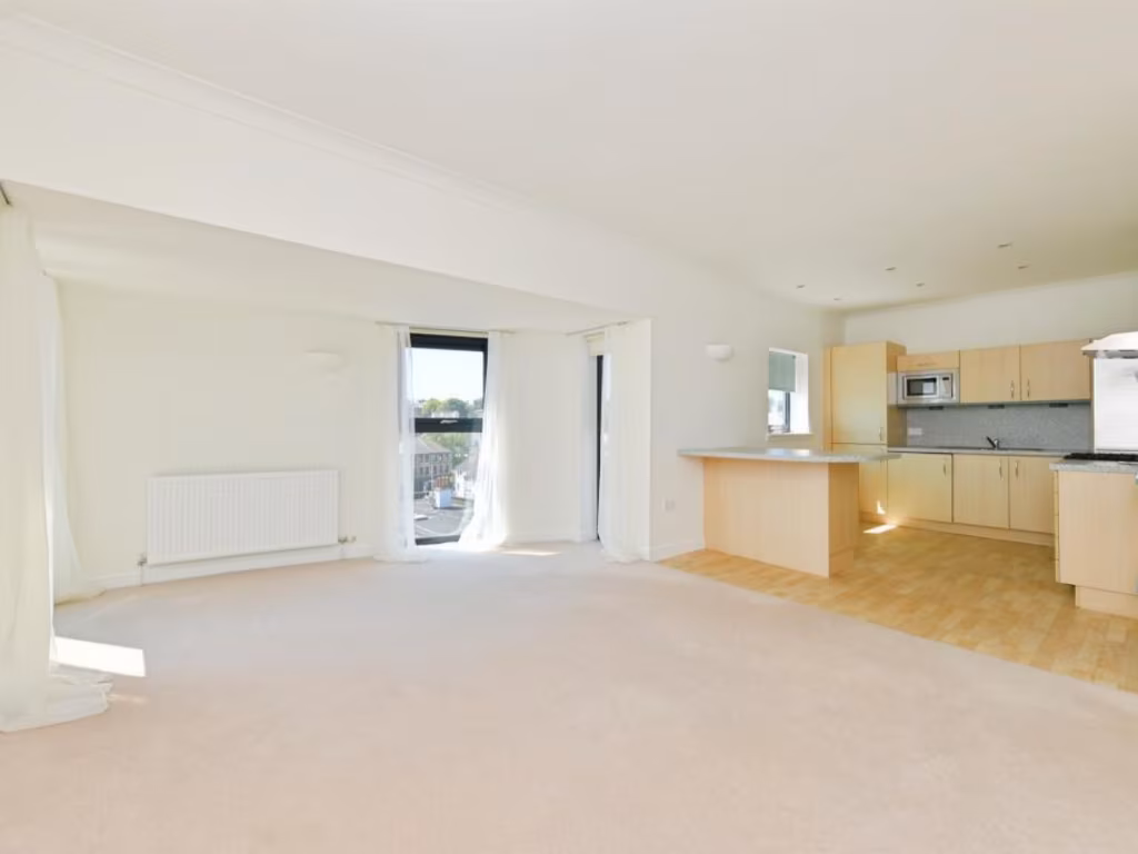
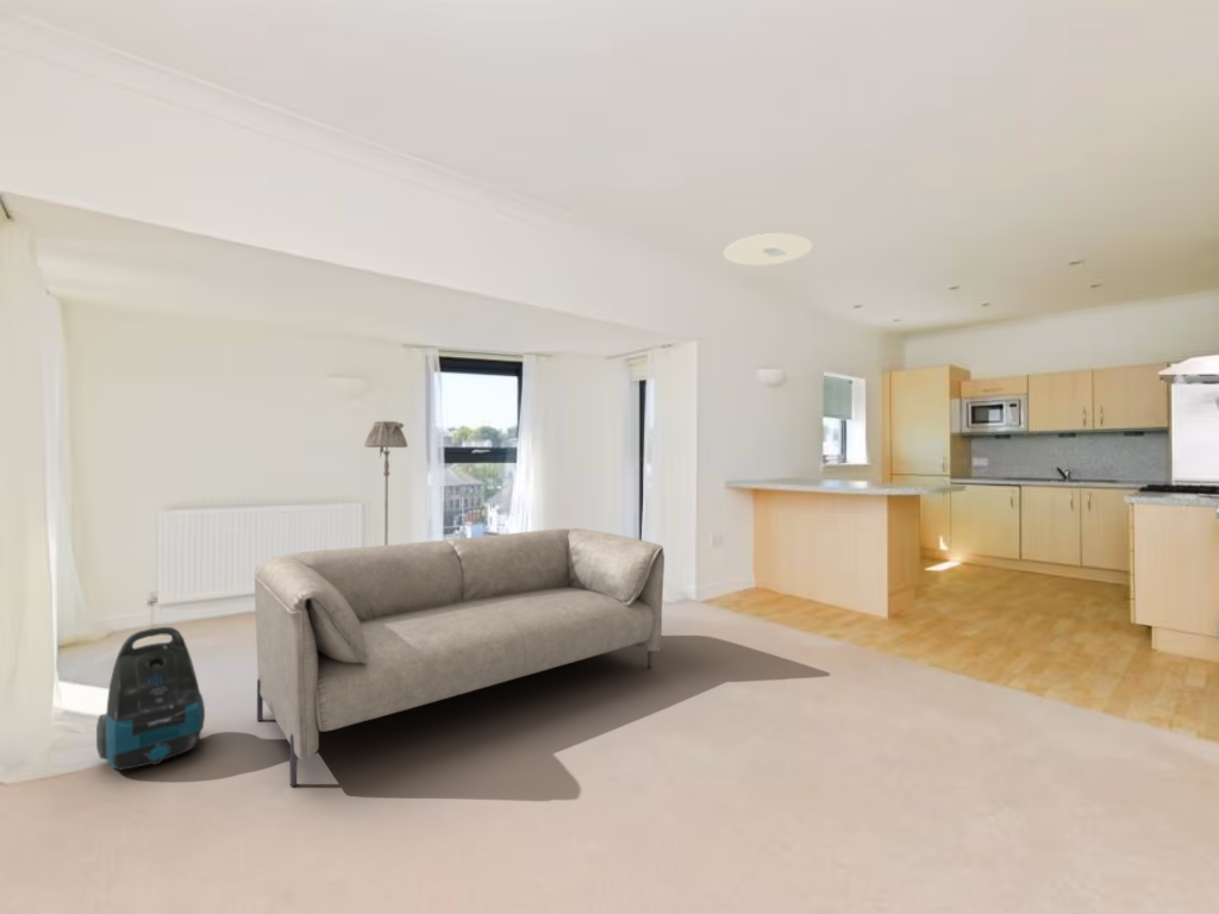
+ floor lamp (386, 511)
+ vacuum cleaner (152, 694)
+ sofa (477, 618)
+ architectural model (767, 246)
